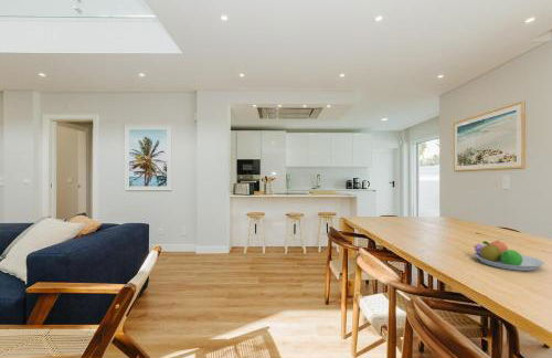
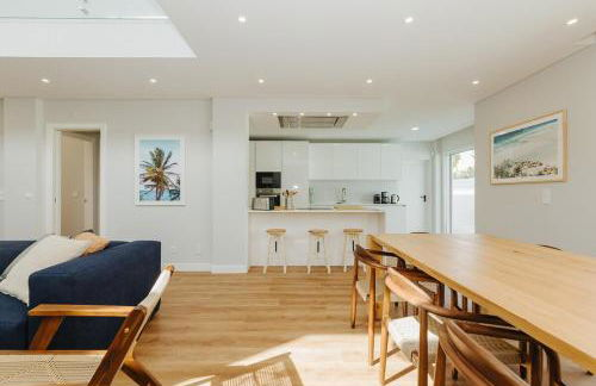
- fruit bowl (506, 252)
